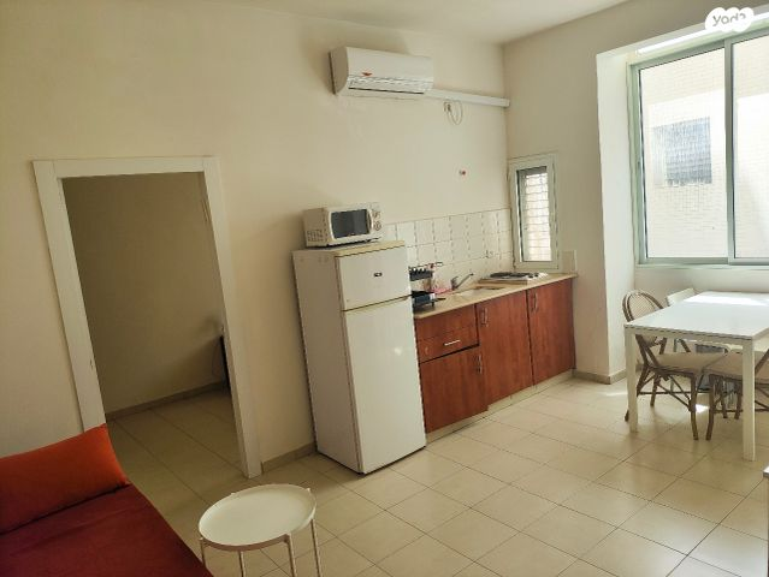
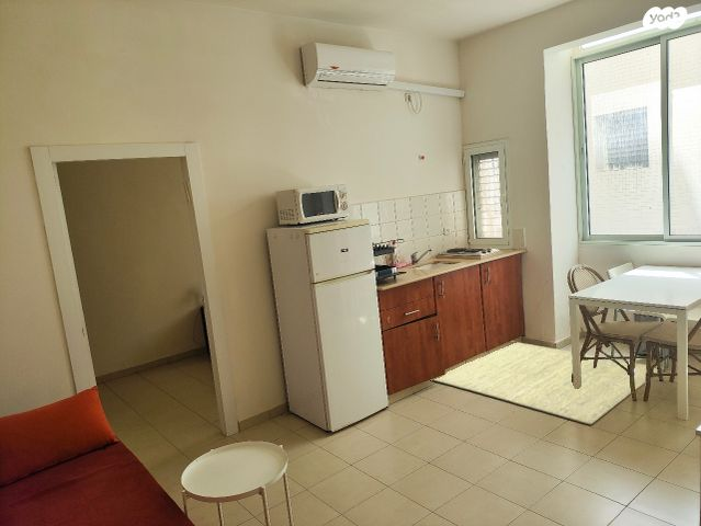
+ rug (518, 368)
